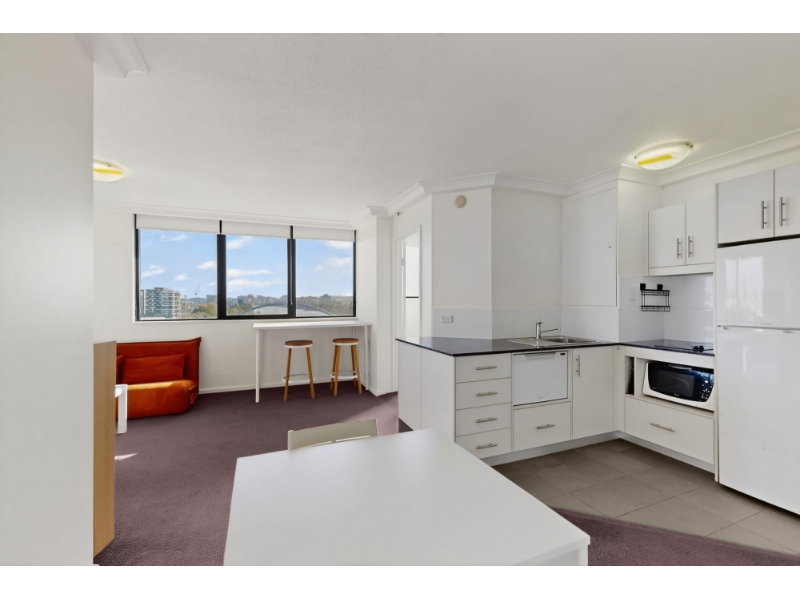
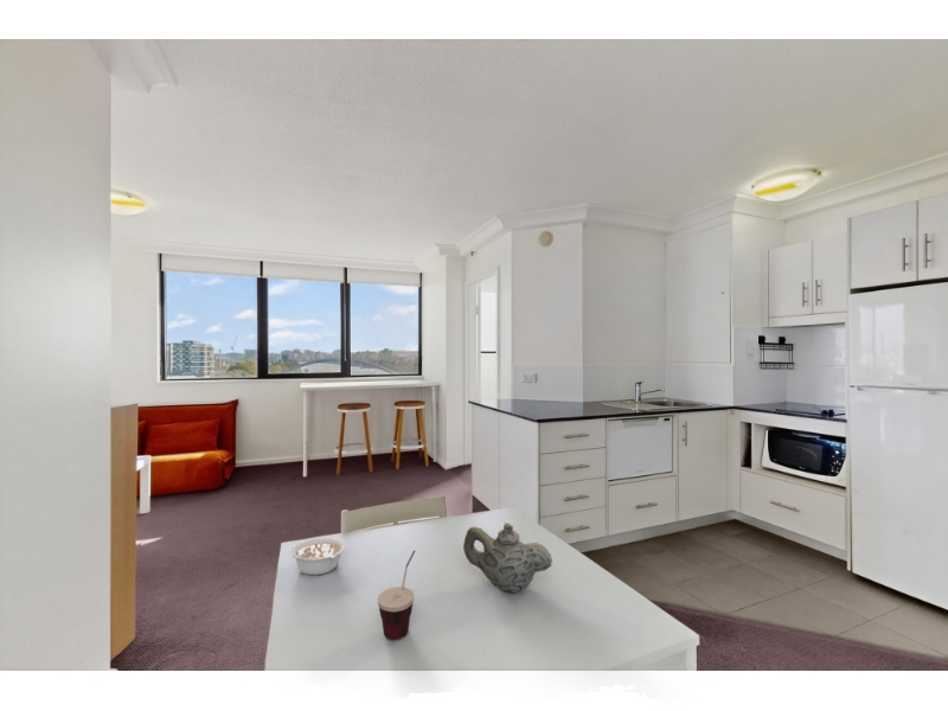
+ teapot (506, 553)
+ cup (402, 594)
+ legume (320, 556)
